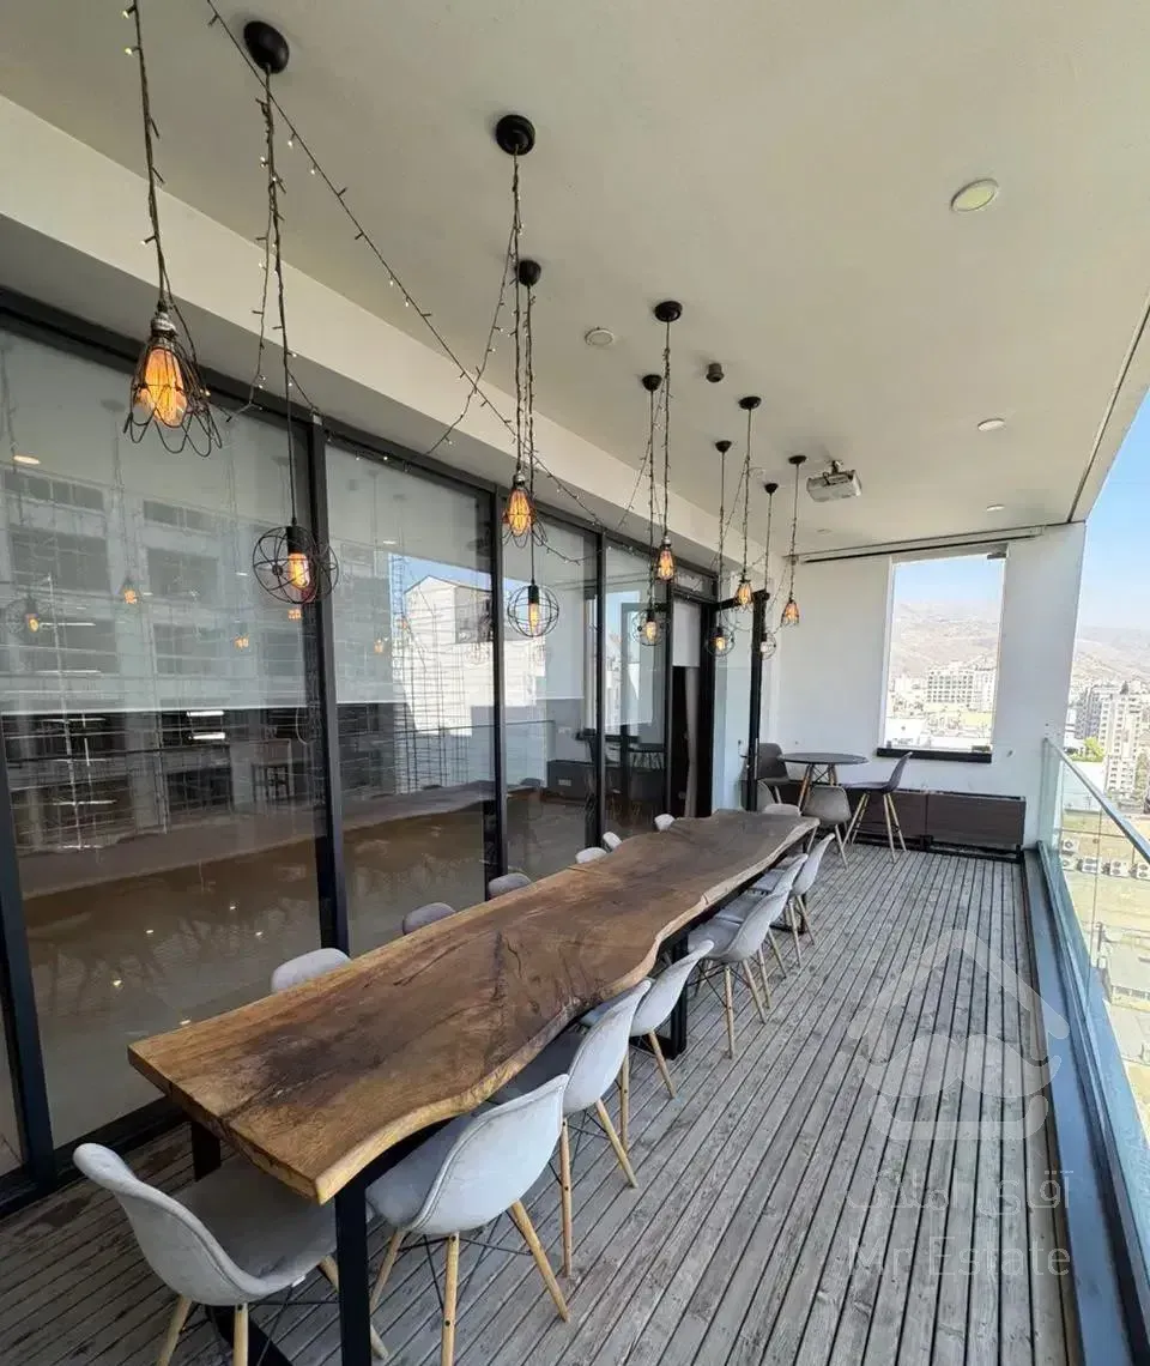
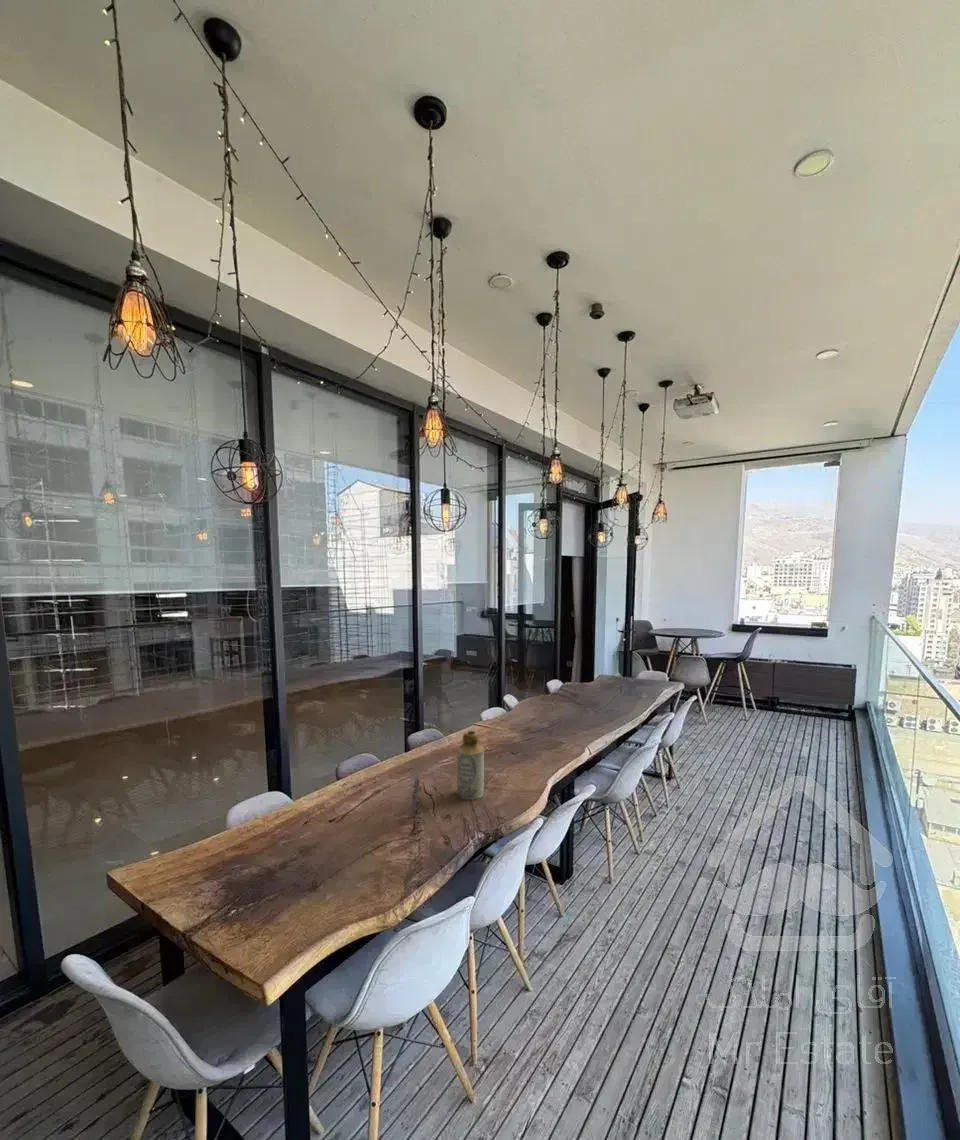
+ bottle (470, 763)
